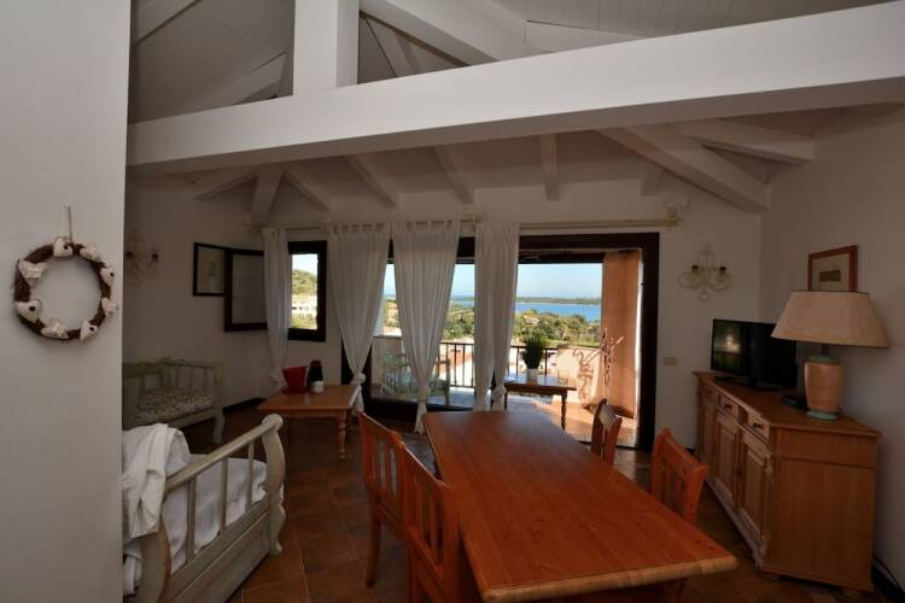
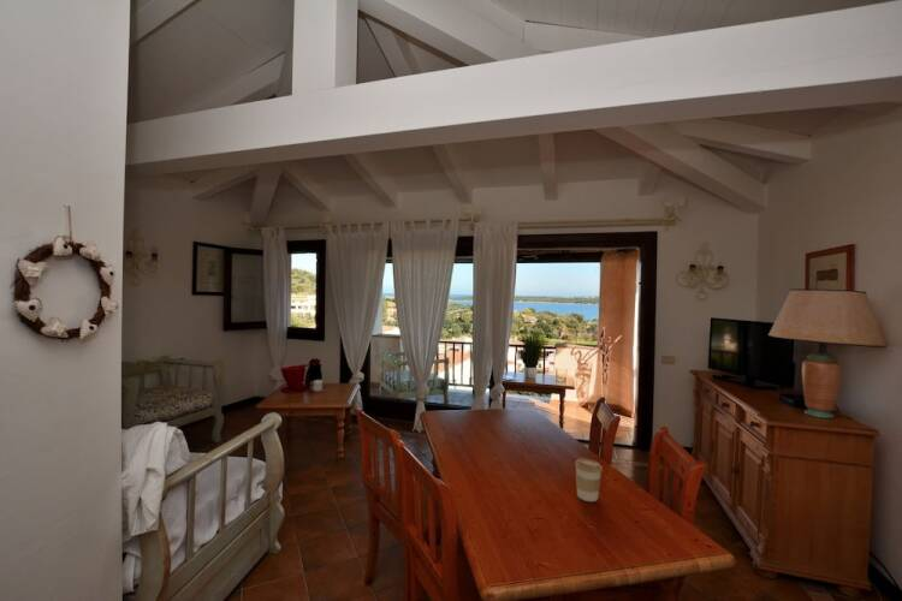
+ coffee cup (587, 478)
